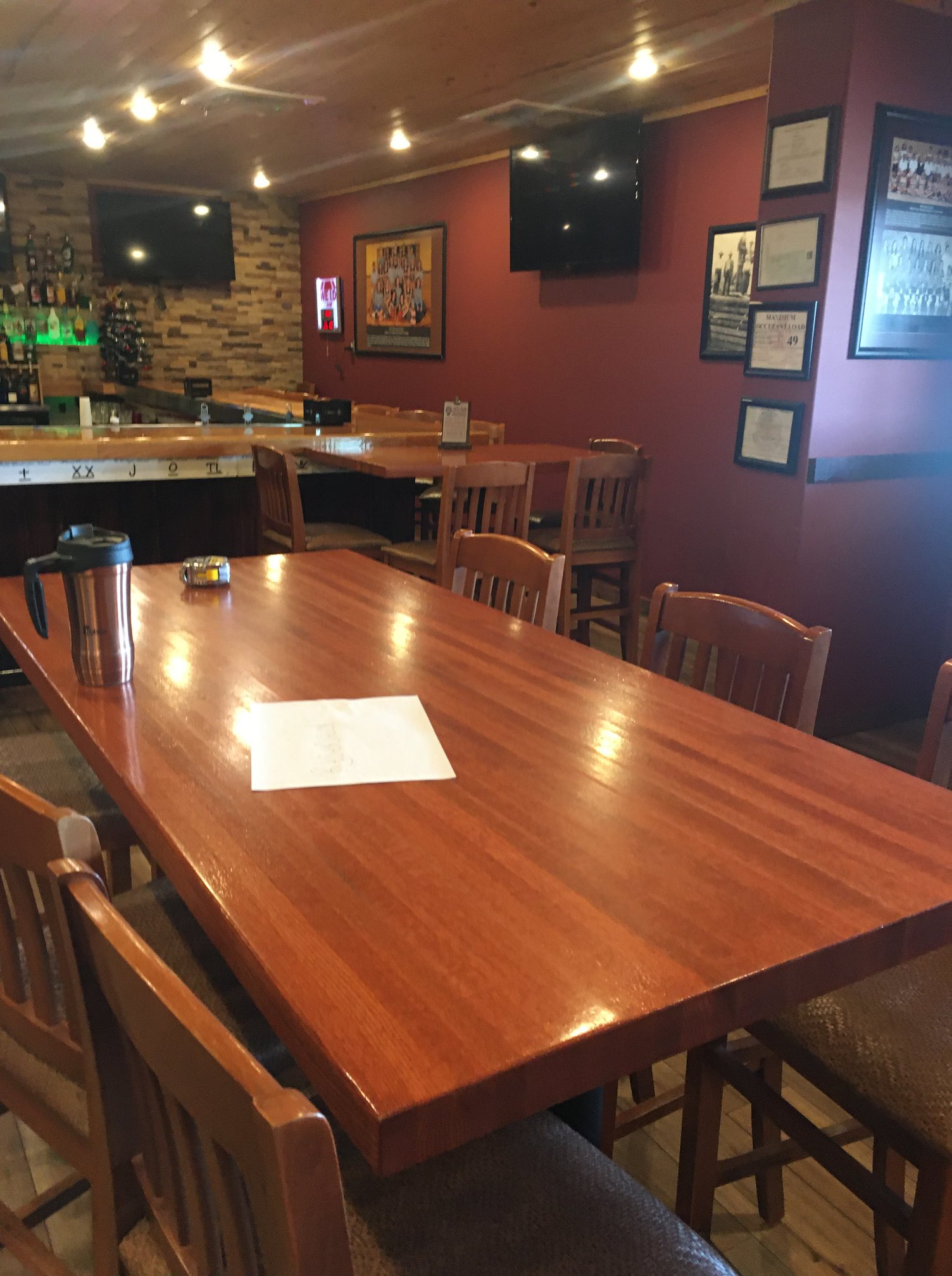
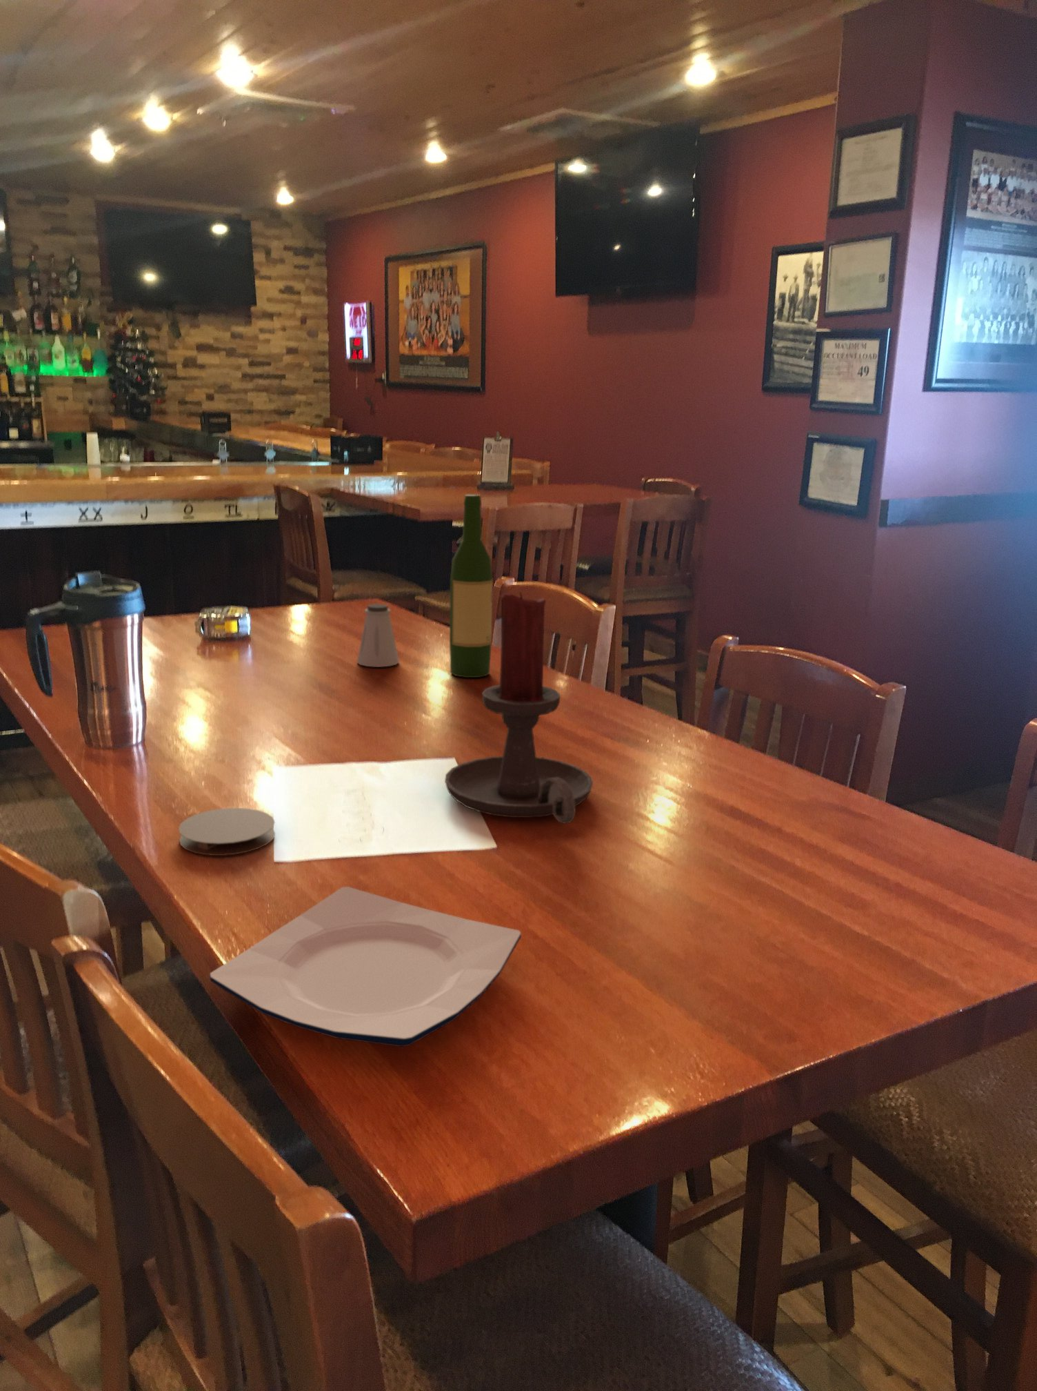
+ plate (373, 967)
+ candle holder (529, 702)
+ coaster (227, 831)
+ wine bottle (472, 585)
+ saltshaker (378, 634)
